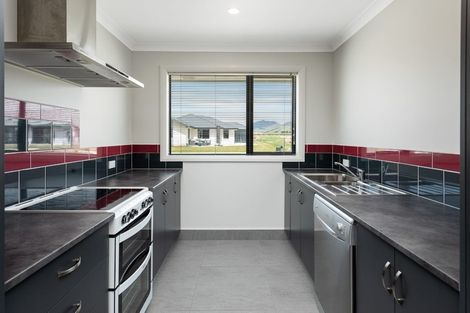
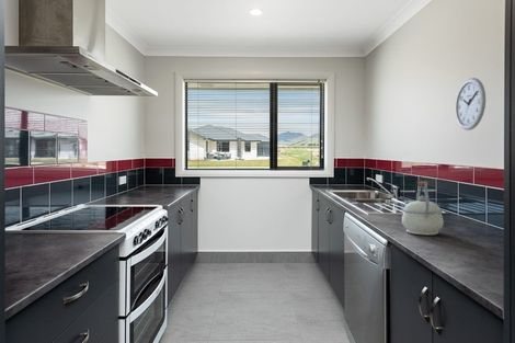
+ wall clock (468, 104)
+ kettle (421, 206)
